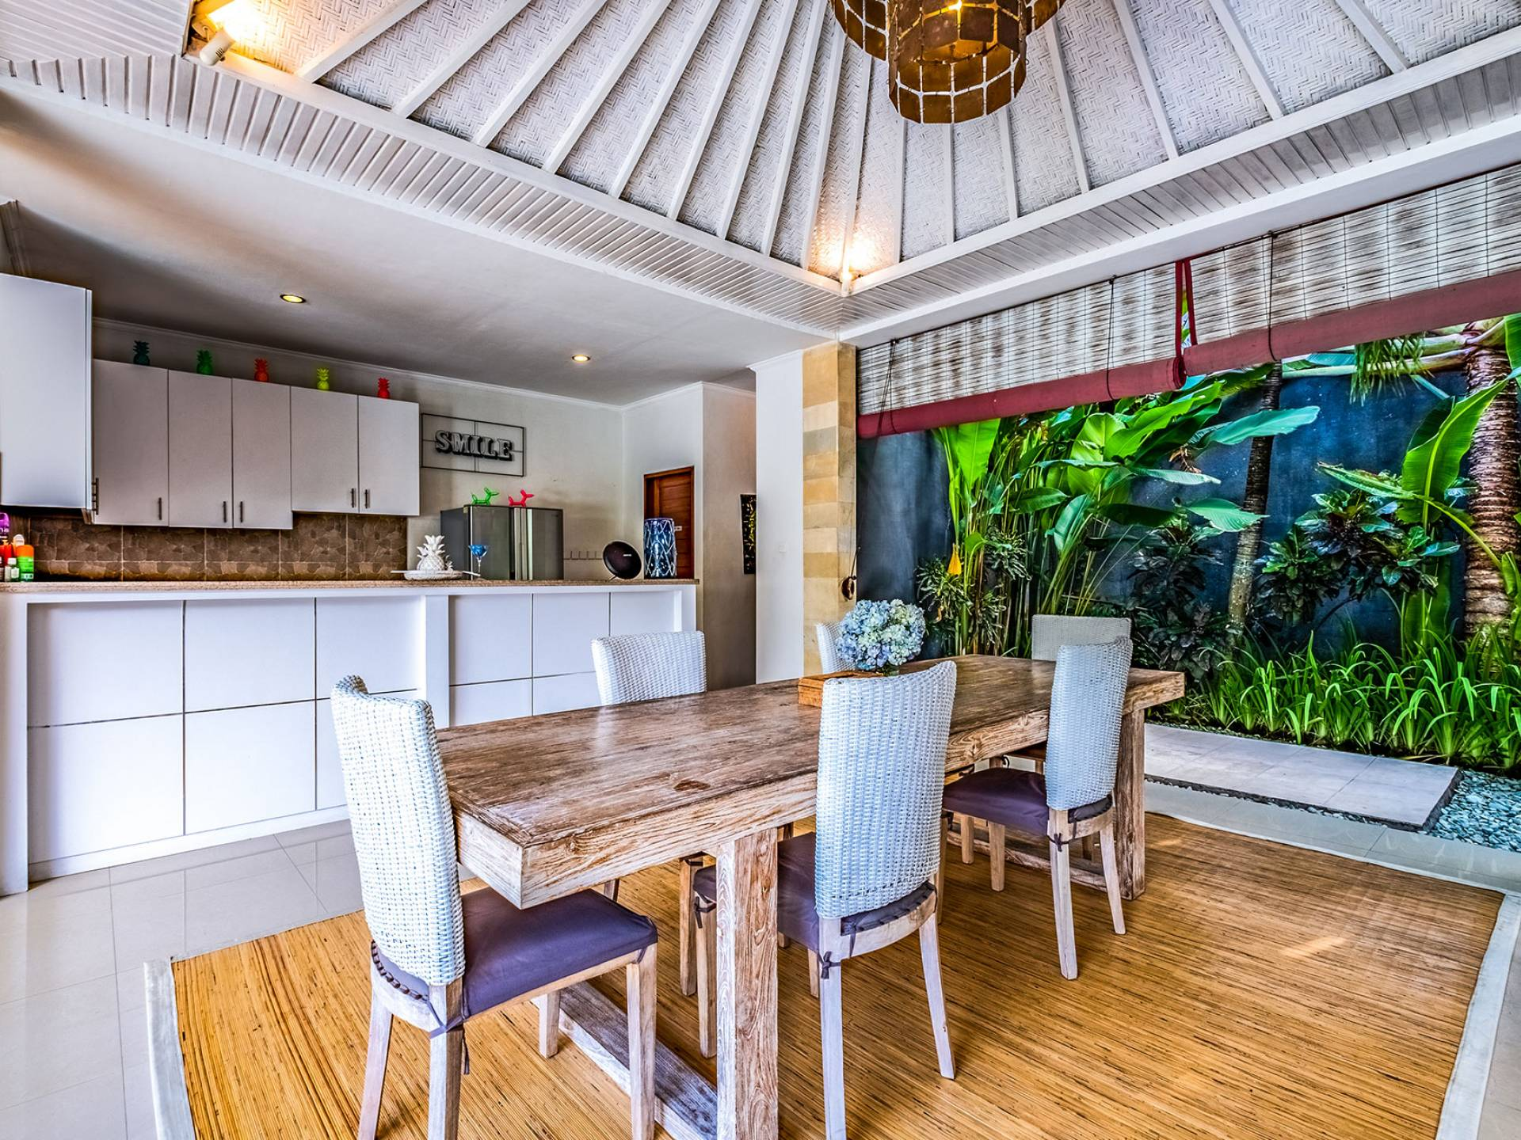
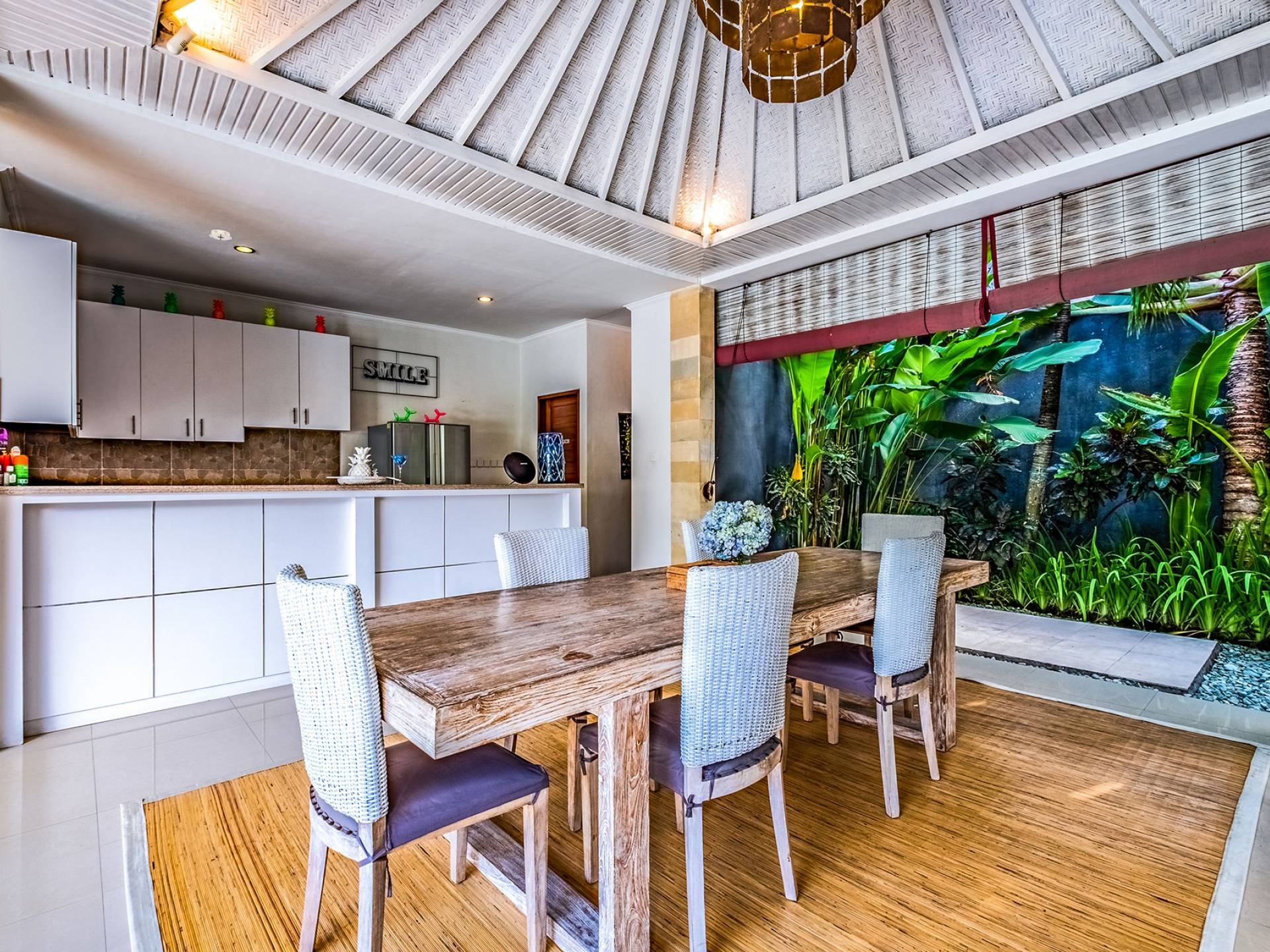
+ smoke detector (220, 235)
